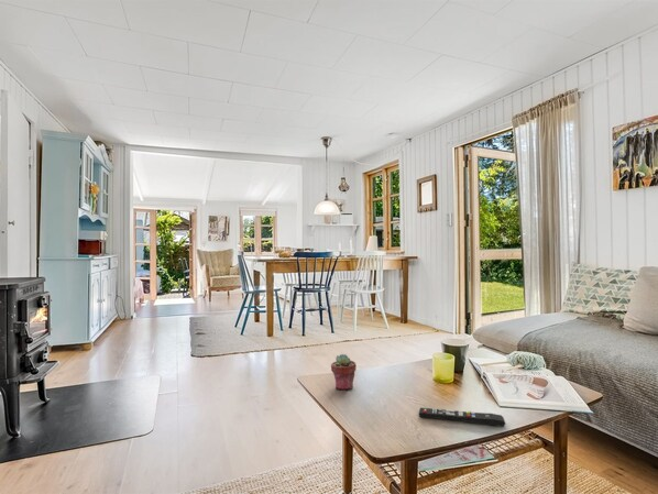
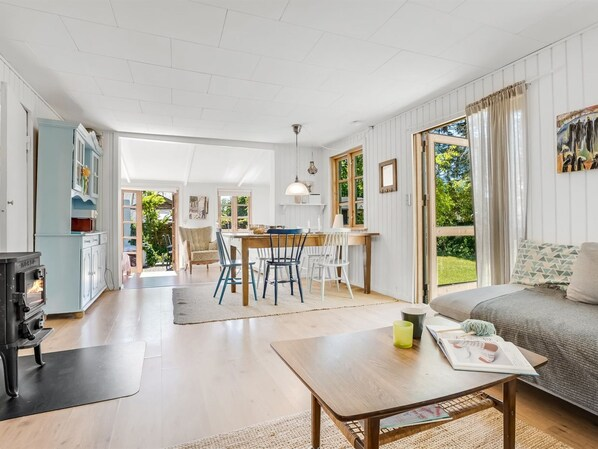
- remote control (460, 415)
- potted succulent (343, 370)
